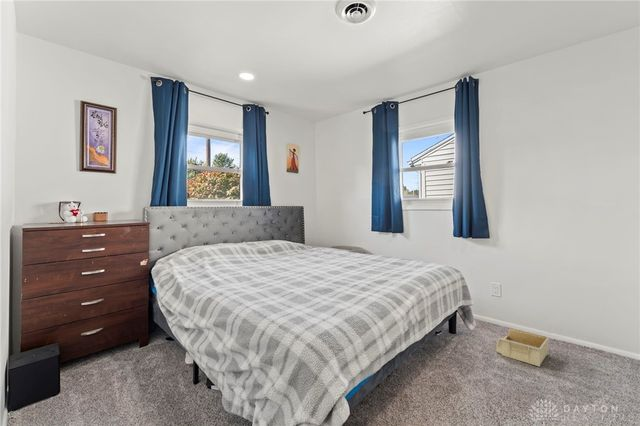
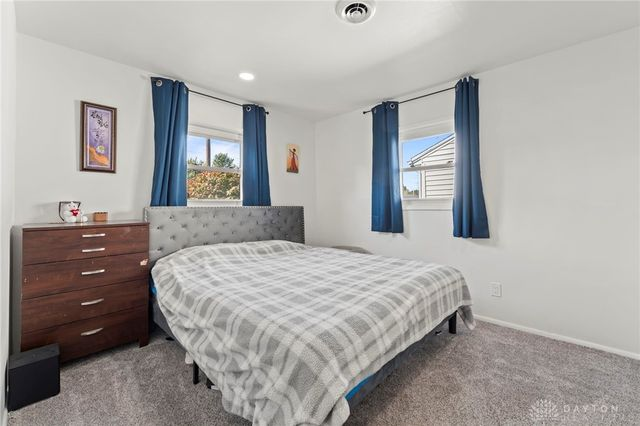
- storage bin (522, 345)
